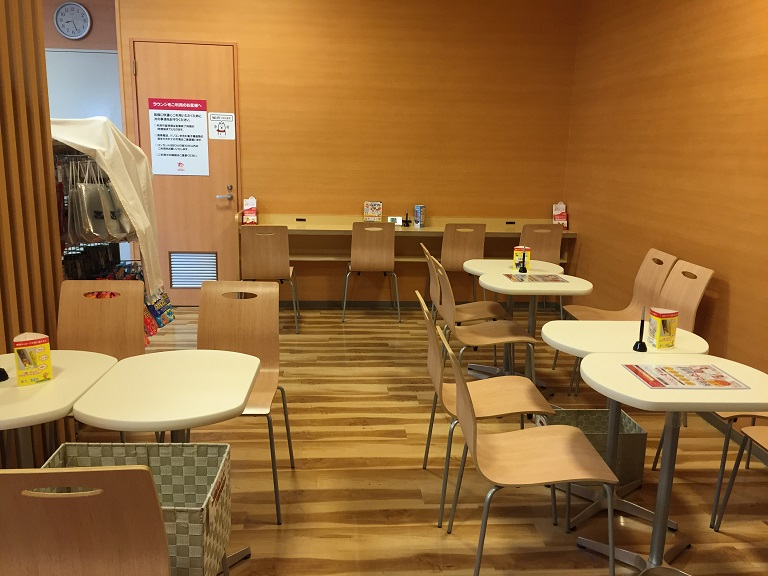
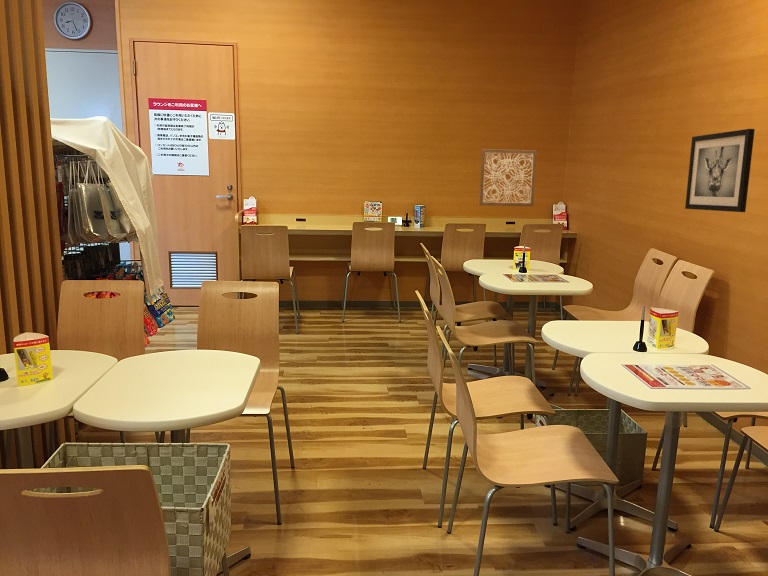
+ wall art (717, 172)
+ wall art (505, 177)
